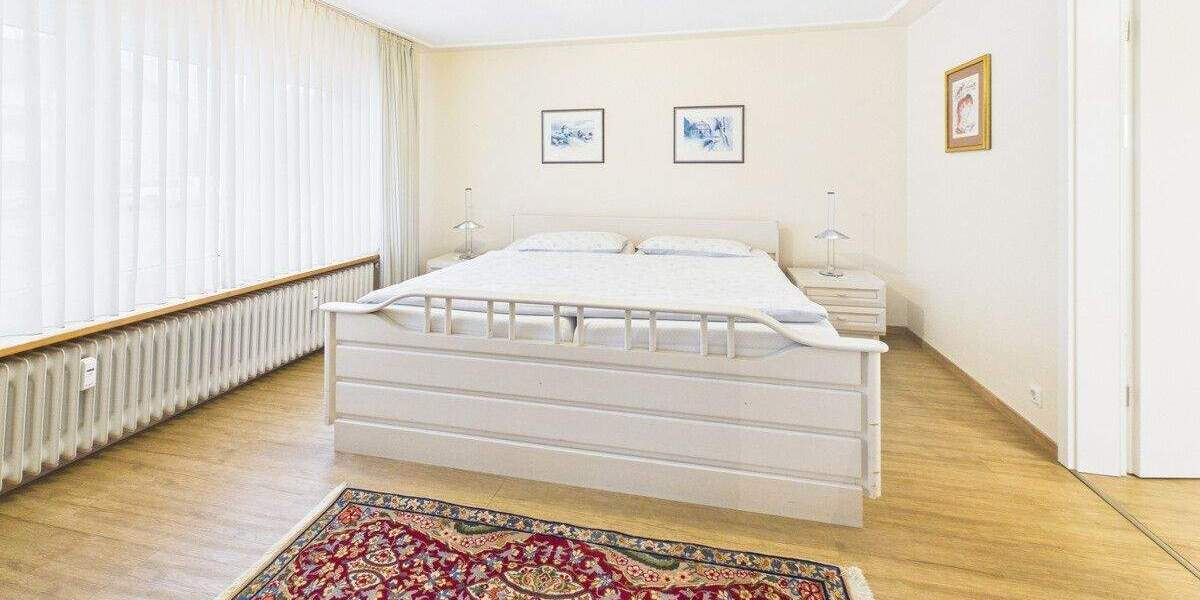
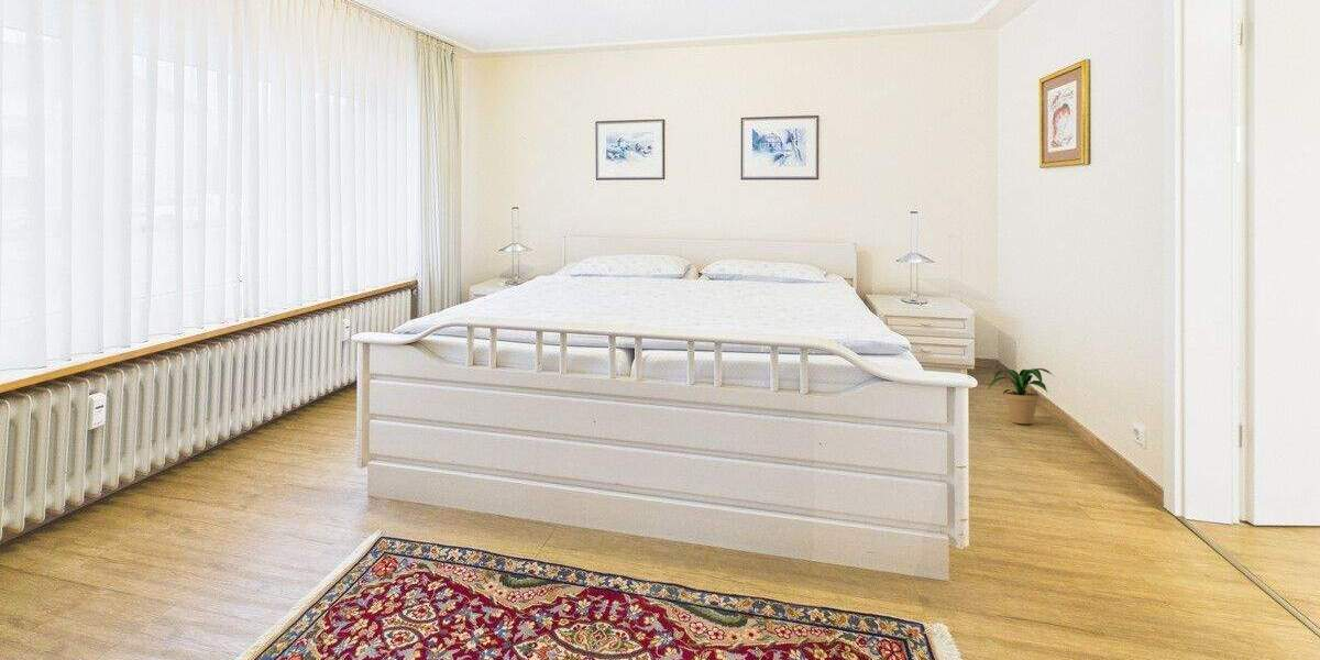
+ potted plant (1022, 395)
